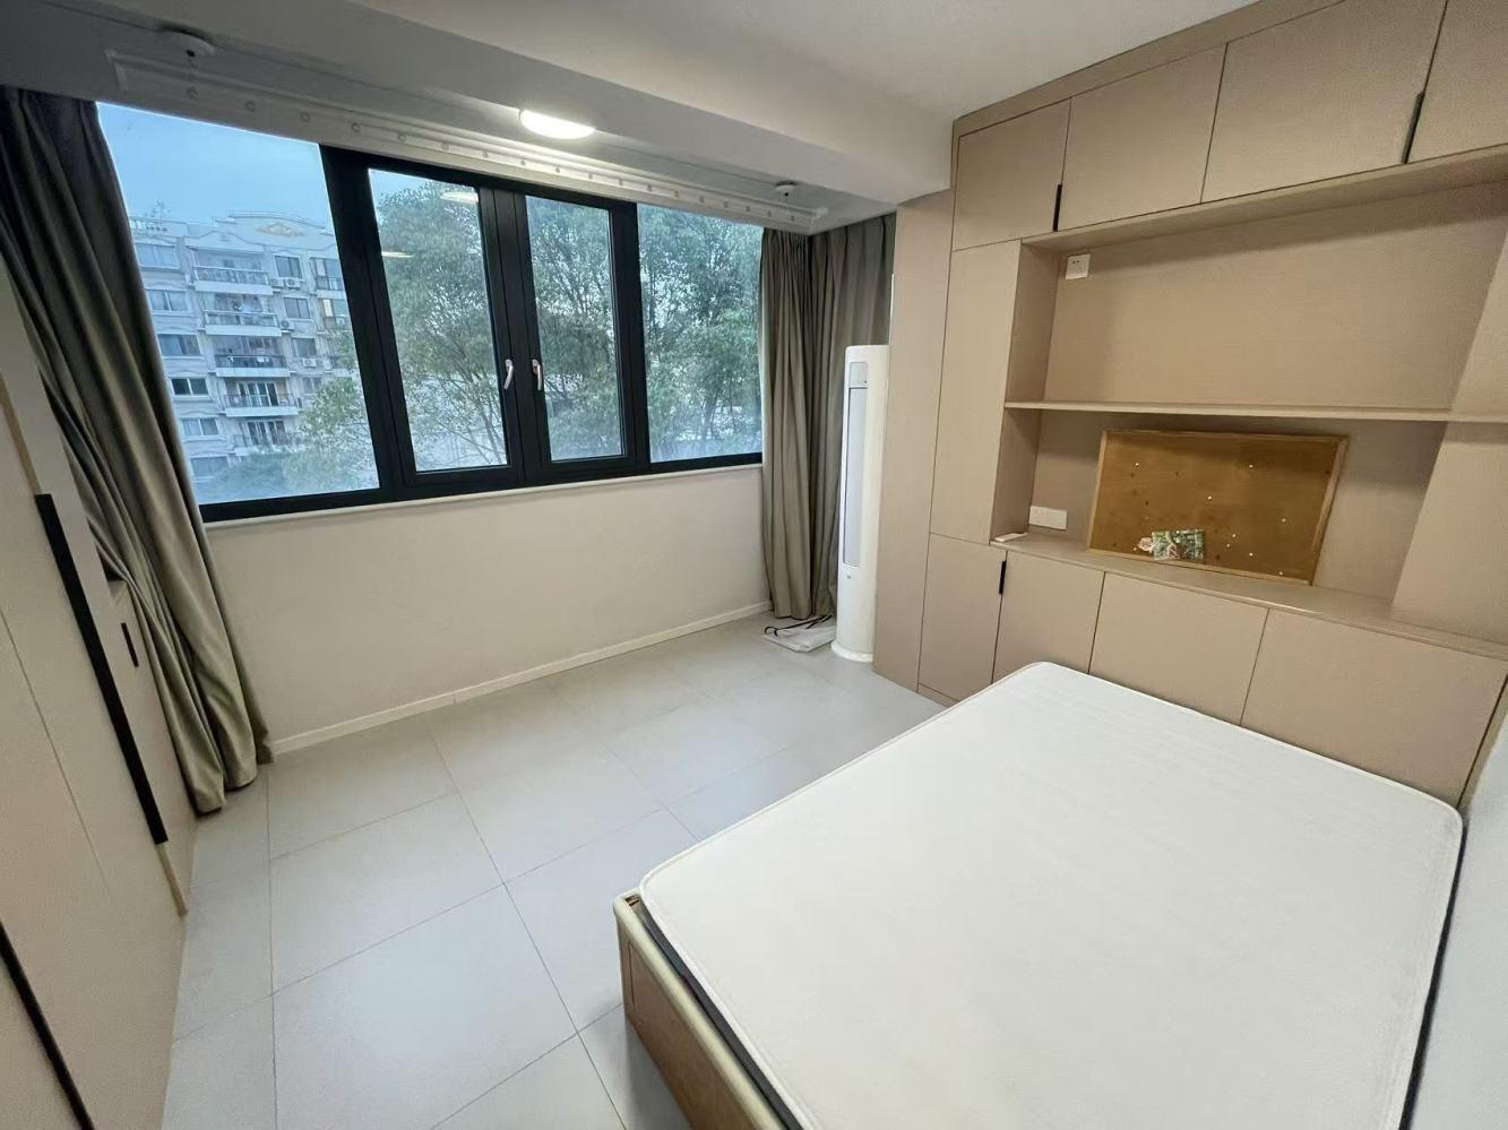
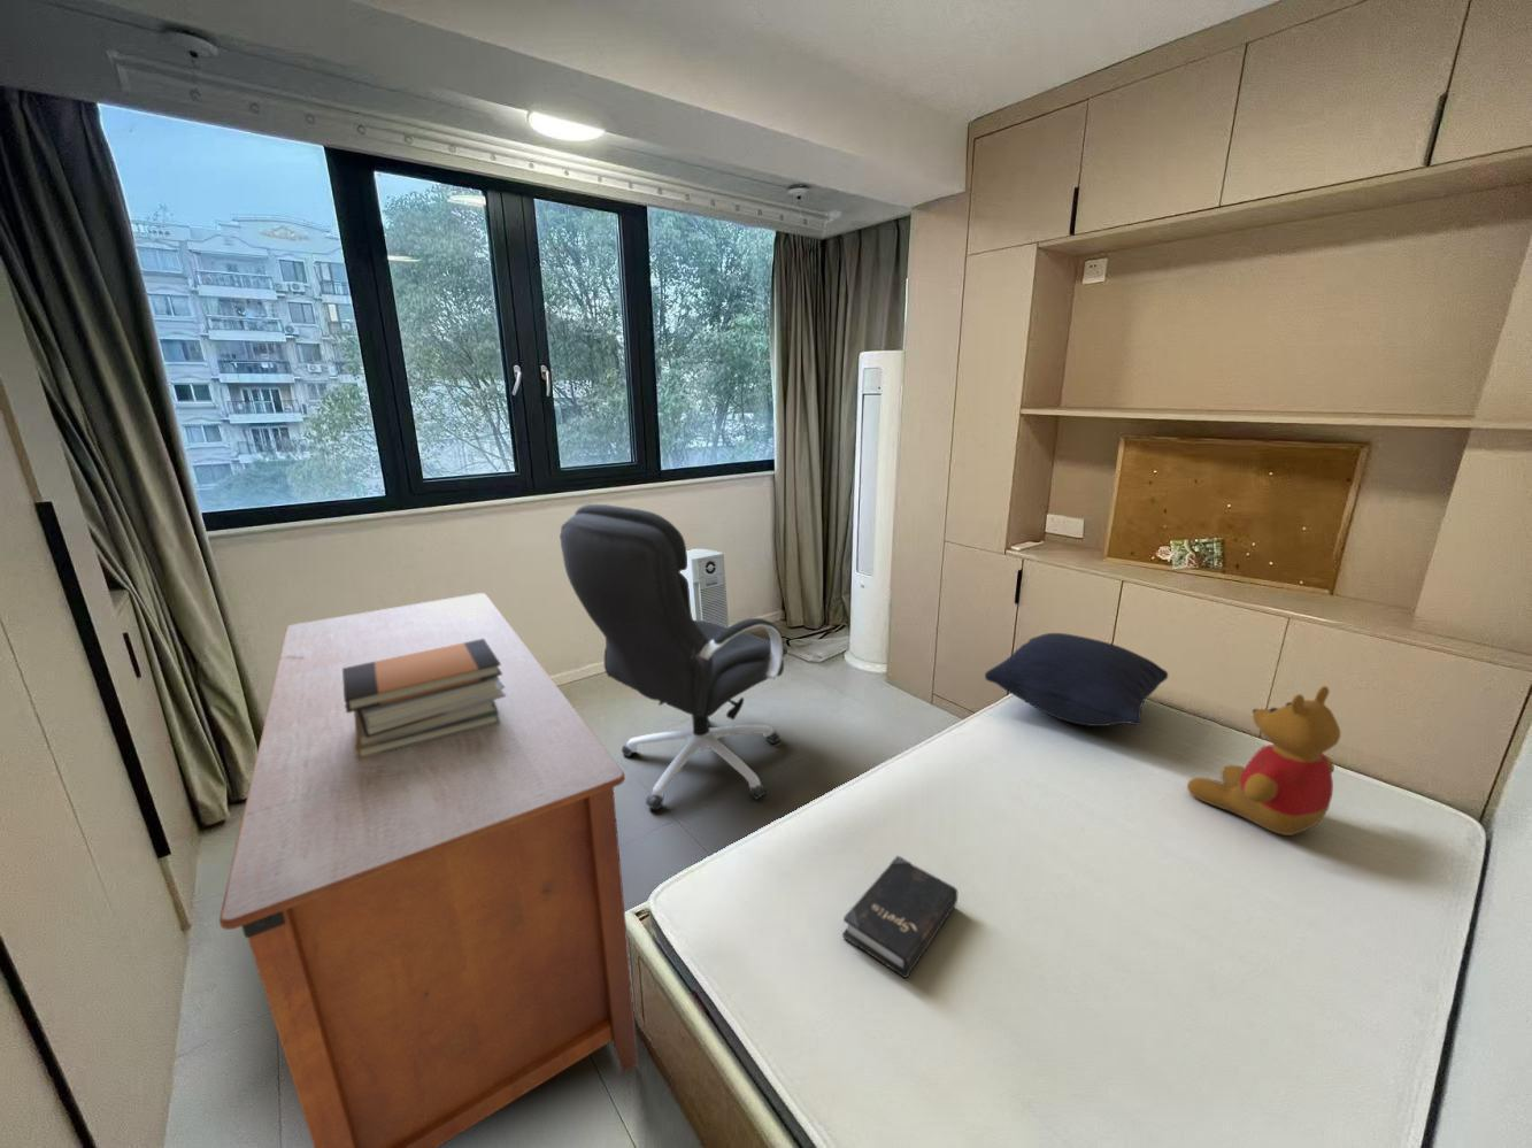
+ office chair (691, 642)
+ pillow (1076, 674)
+ teddy bear (1269, 749)
+ air purifier (700, 602)
+ book stack (427, 693)
+ hardback book (901, 912)
+ desk (437, 810)
